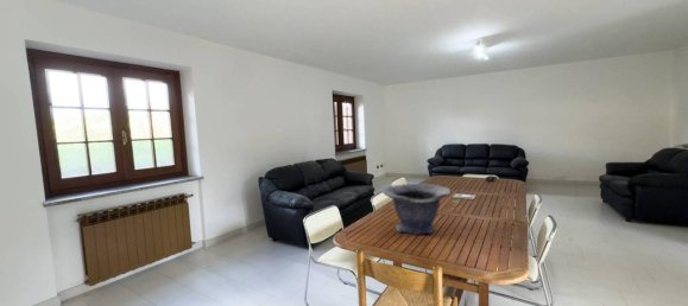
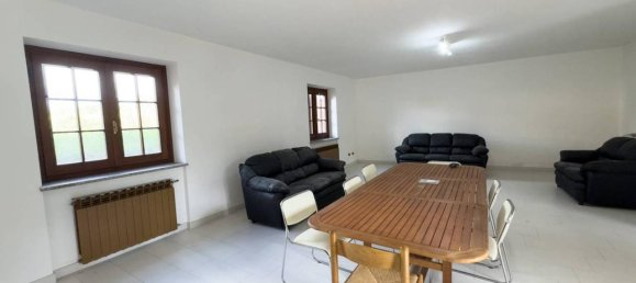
- decorative bowl (416, 209)
